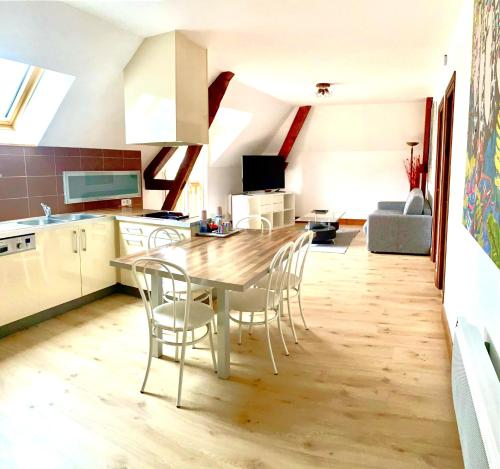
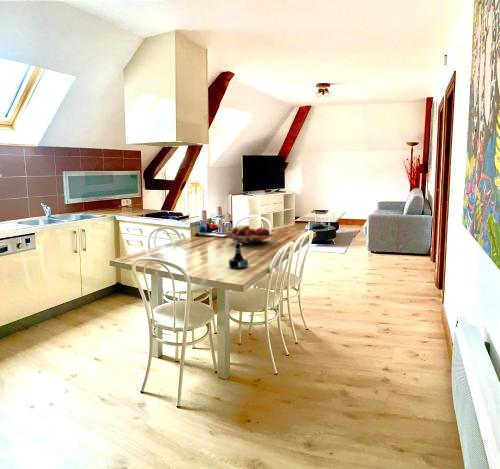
+ tequila bottle (238, 255)
+ fruit basket (248, 234)
